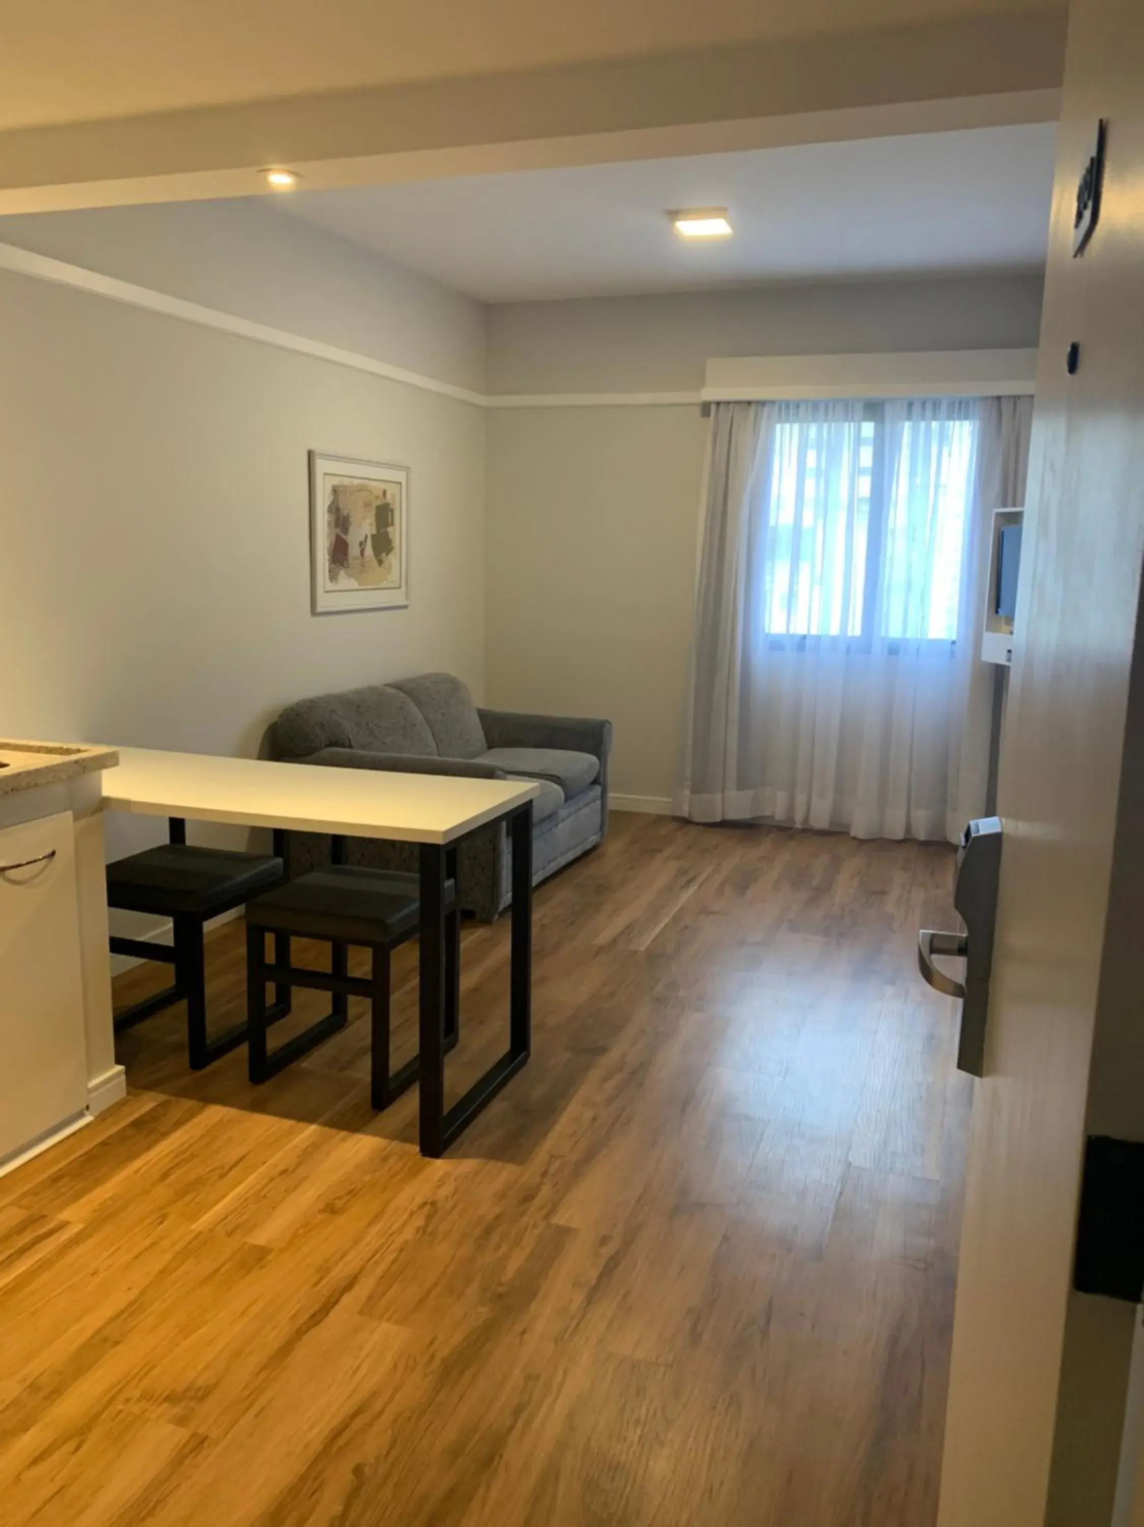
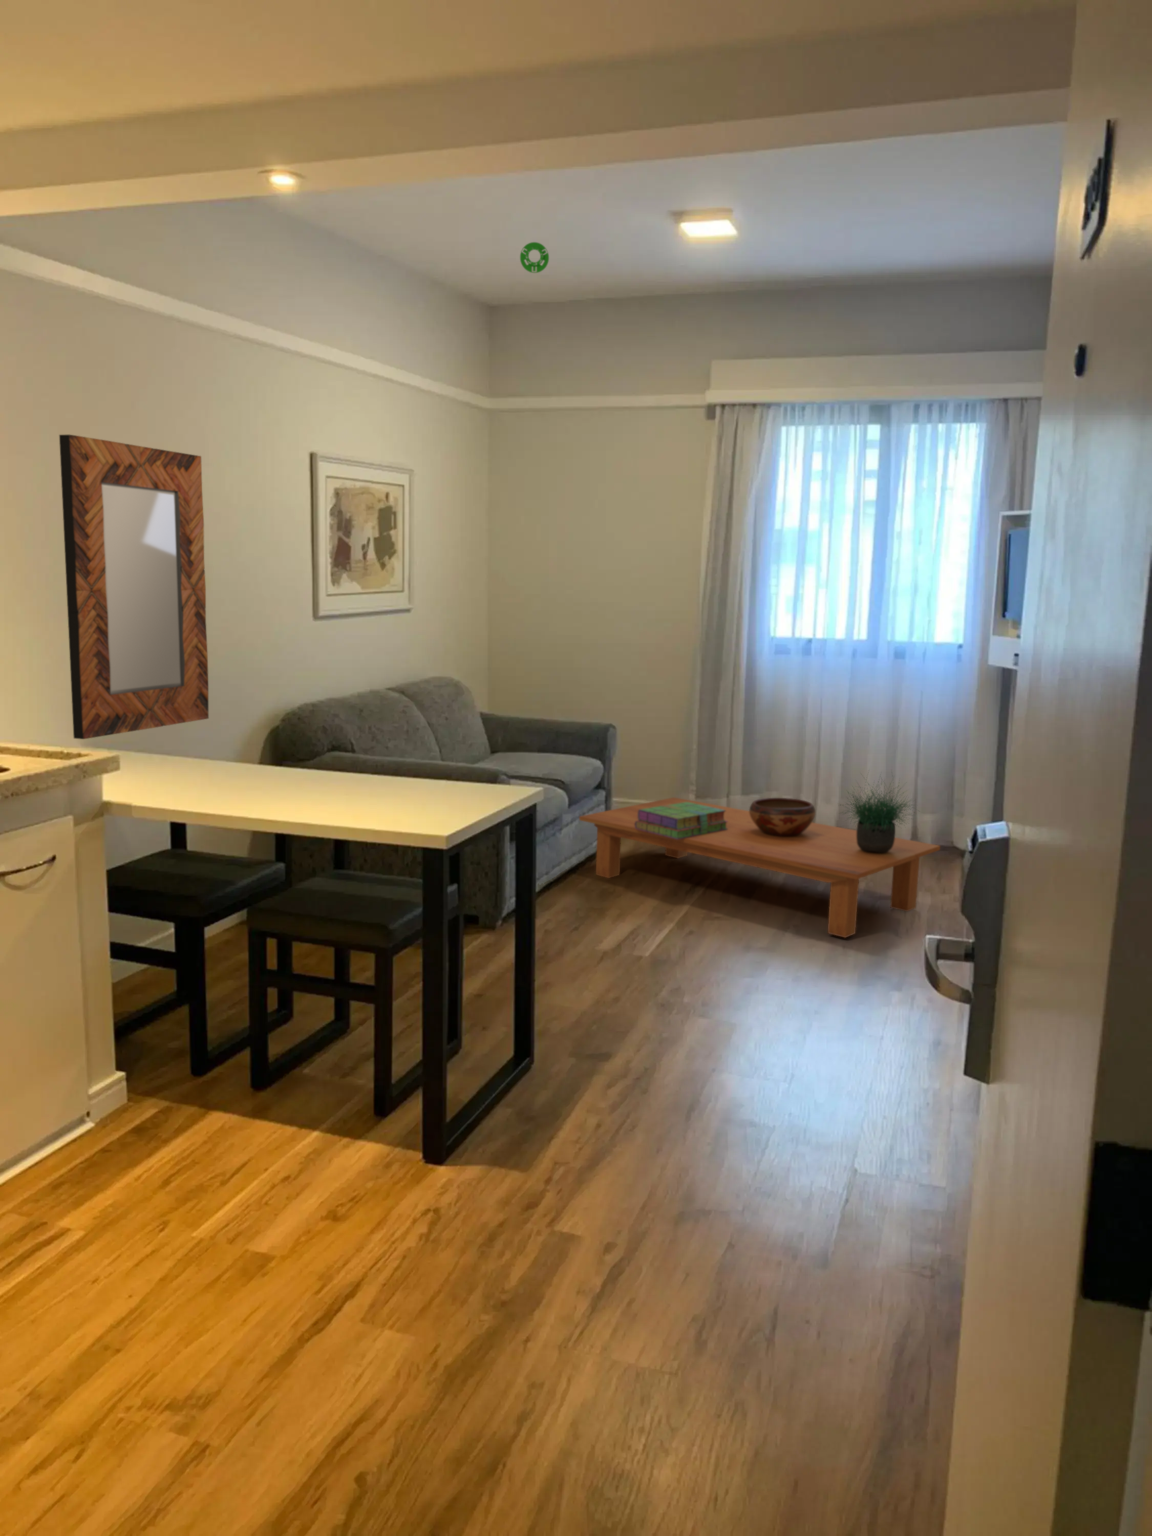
+ home mirror (142, 590)
+ stack of books (681, 819)
+ potted plant (877, 808)
+ decorative bowl (782, 818)
+ coffee table (750, 861)
+ smoke detector (531, 261)
